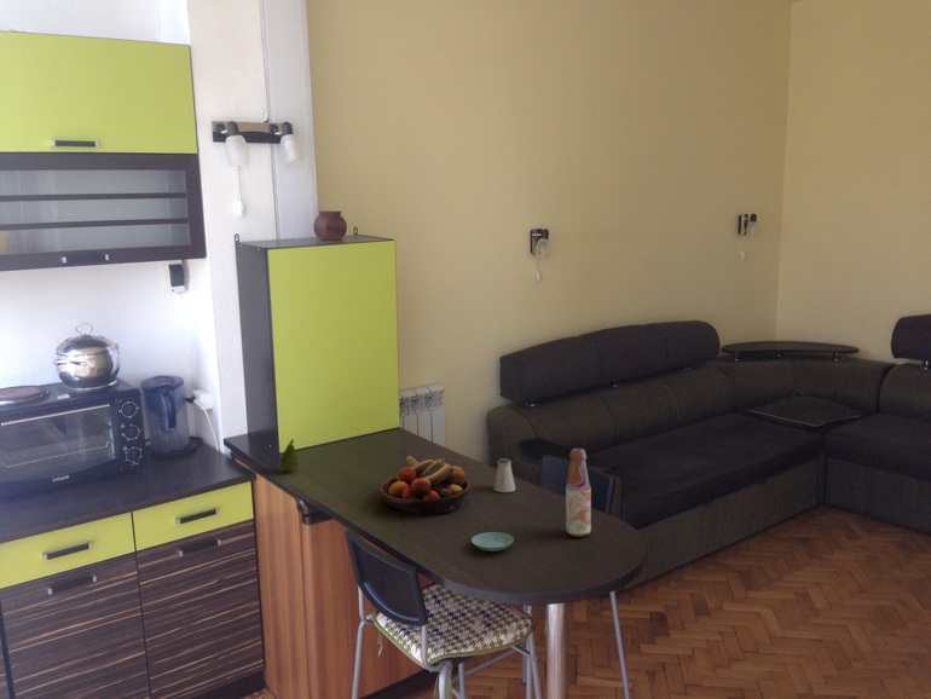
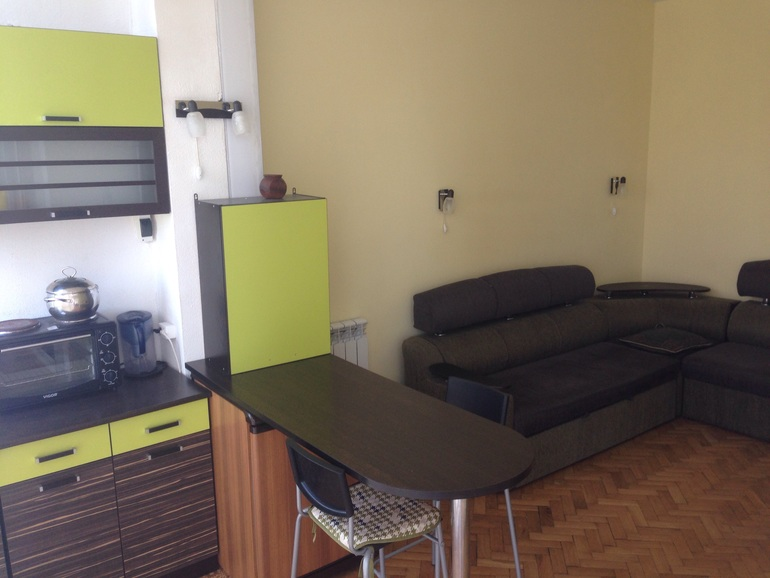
- saucer (492, 543)
- fruit (288, 455)
- fruit bowl (424, 481)
- bottle (578, 491)
- saltshaker (504, 474)
